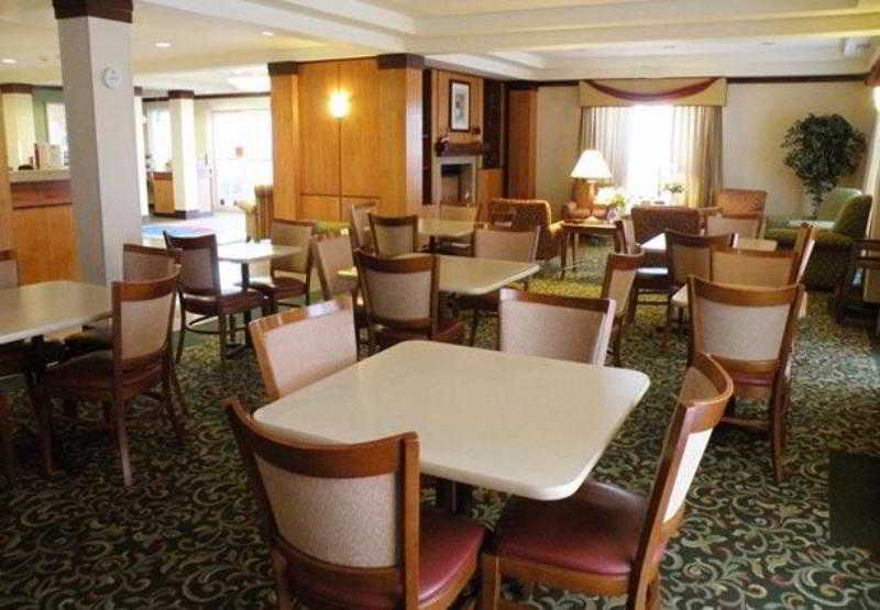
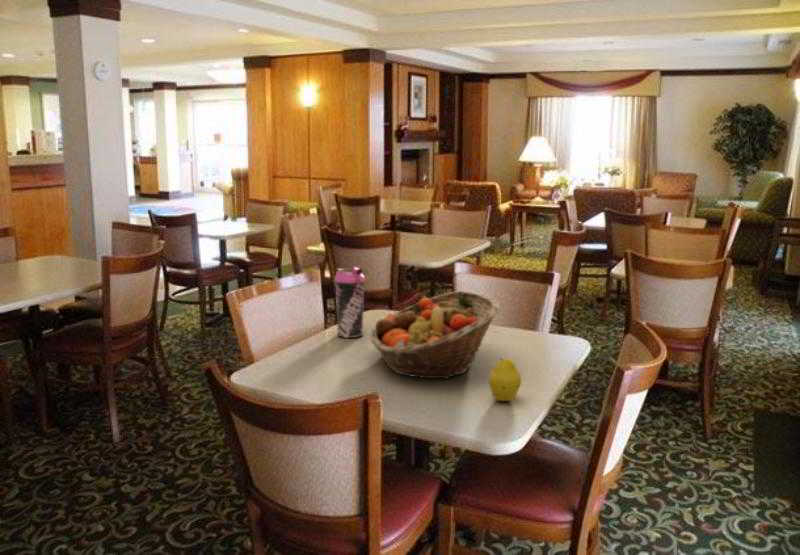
+ water bottle (350, 301)
+ fruit (505, 378)
+ fruit basket (433, 331)
